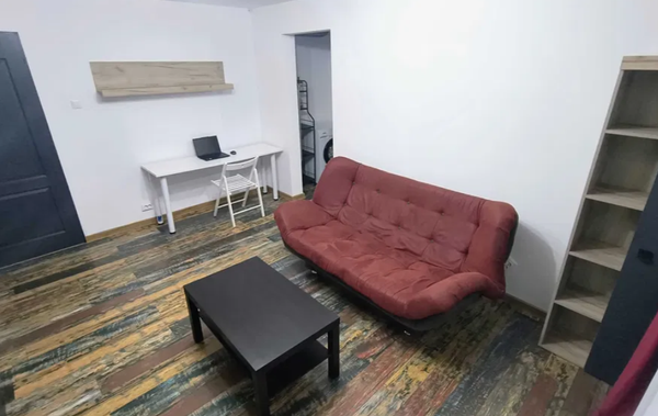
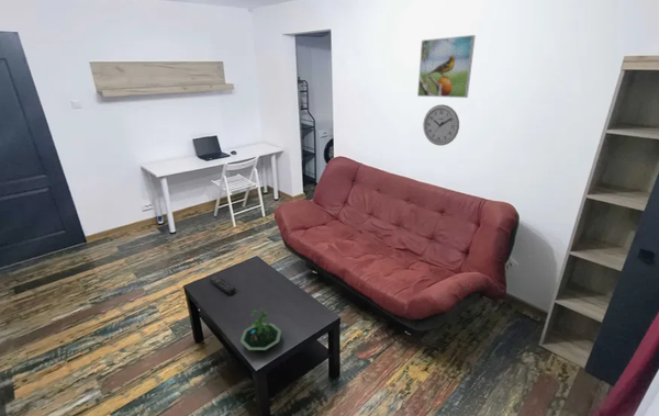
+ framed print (444, 68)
+ remote control (222, 284)
+ terrarium (259, 317)
+ wall clock (439, 125)
